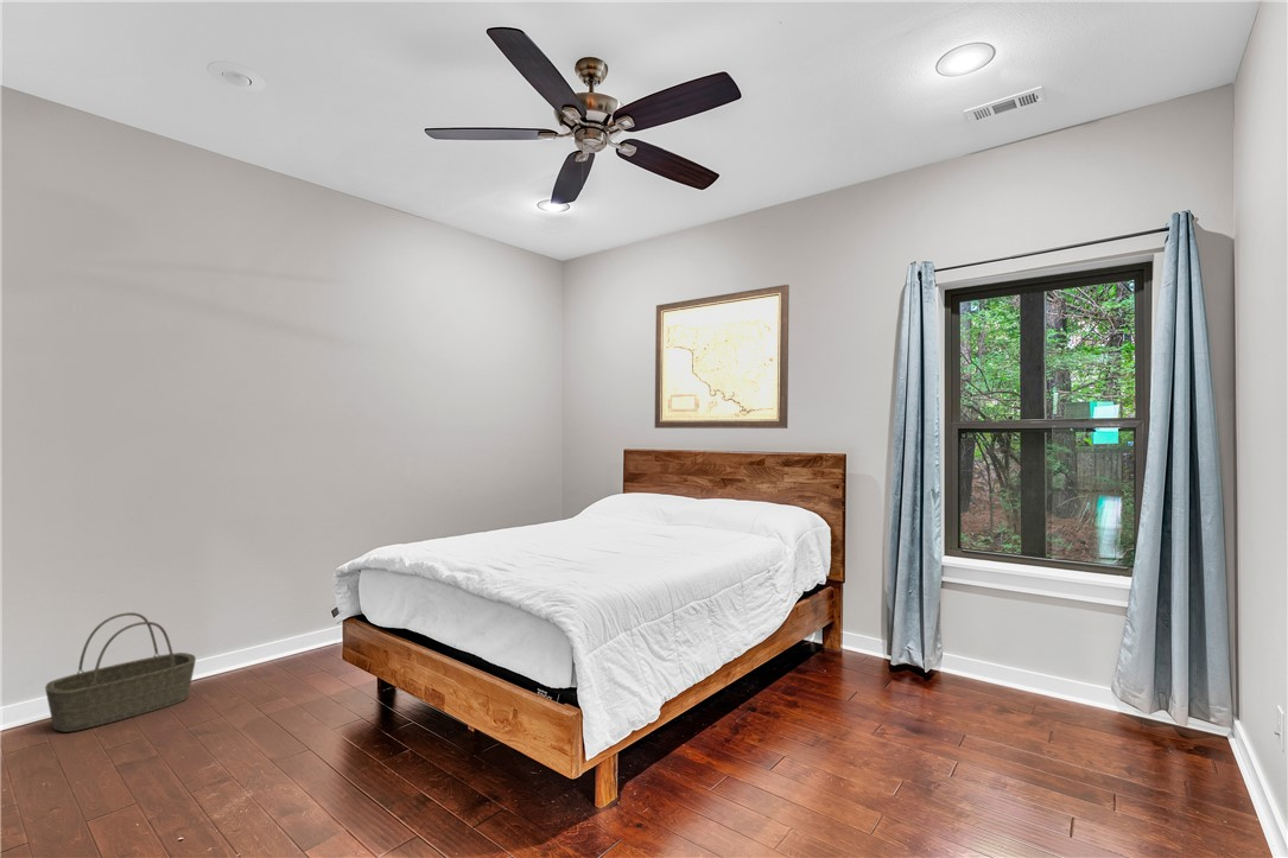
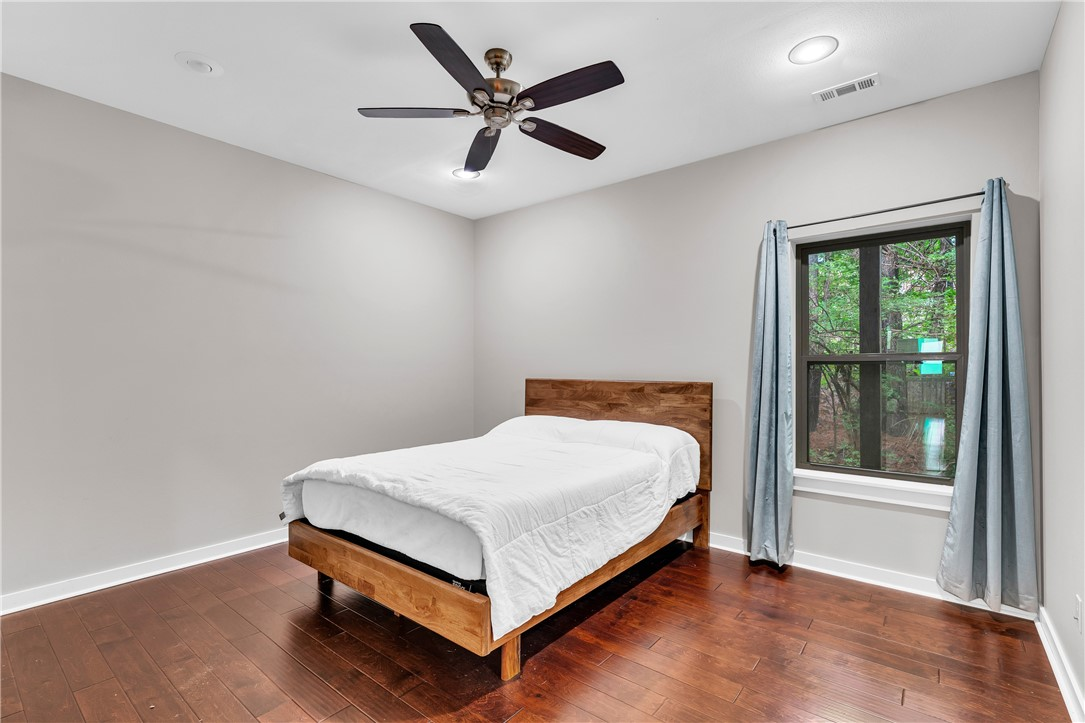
- basket (125, 665)
- wall art (716, 362)
